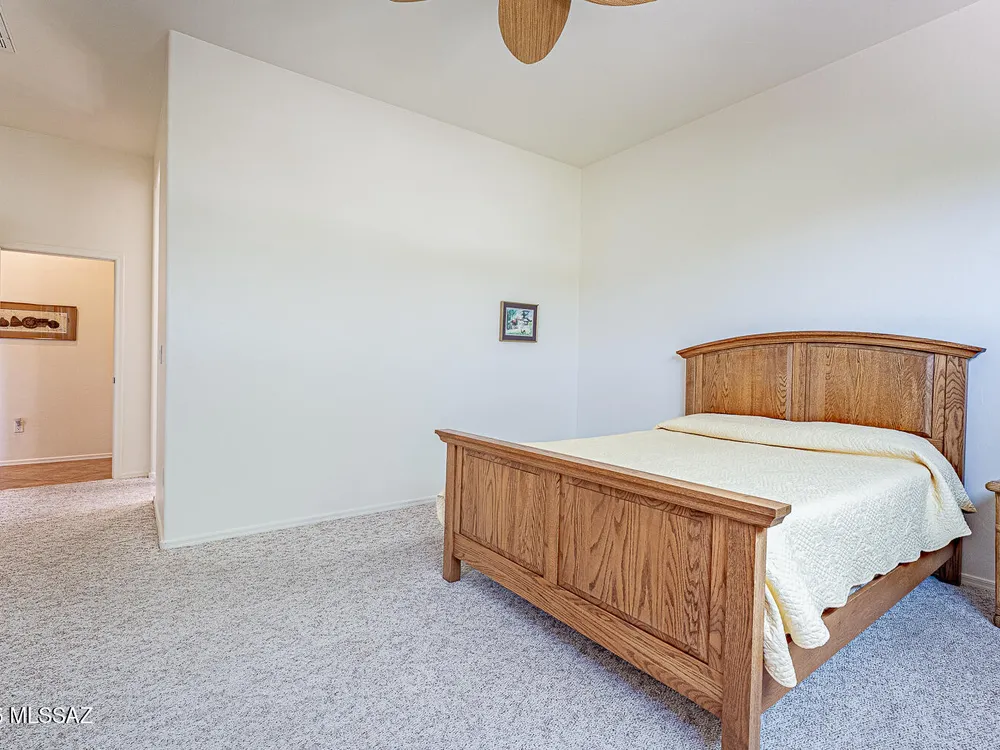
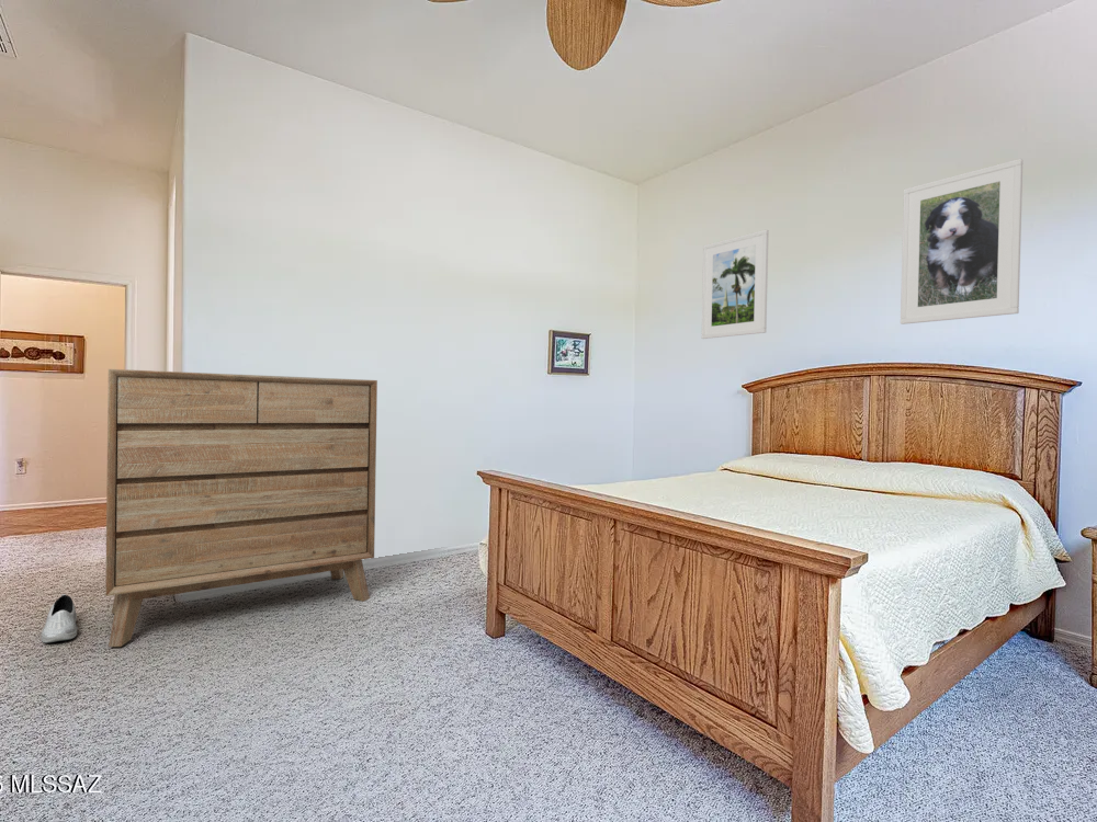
+ shoe (60, 617)
+ dresser (248, 491)
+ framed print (957, 247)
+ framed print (733, 286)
